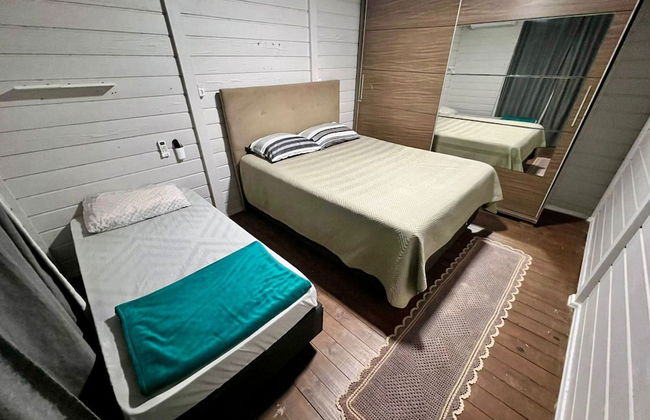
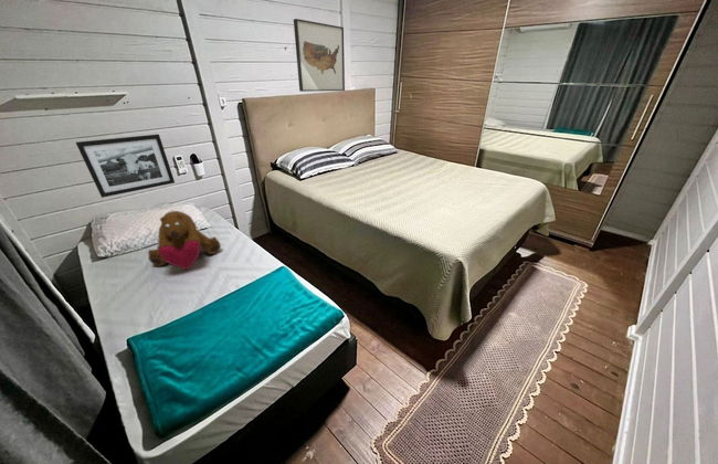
+ picture frame (130, 165)
+ wall art (321, 59)
+ bear (180, 235)
